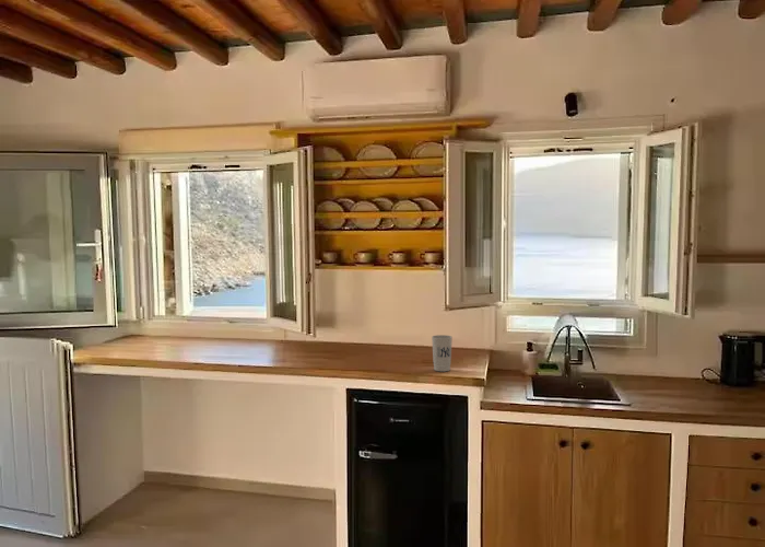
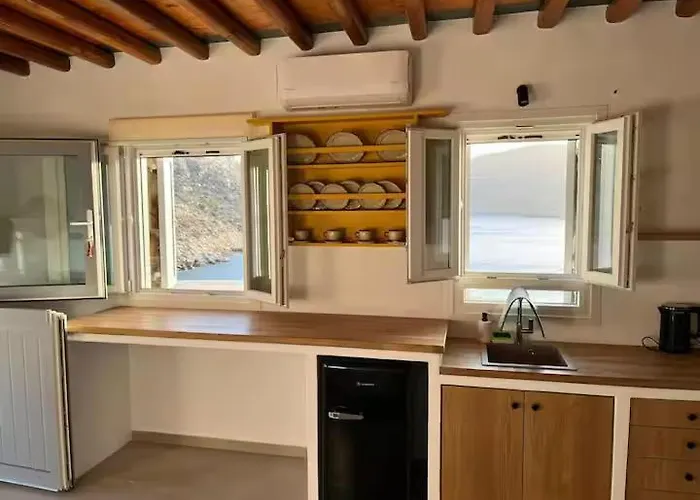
- cup (442, 352)
